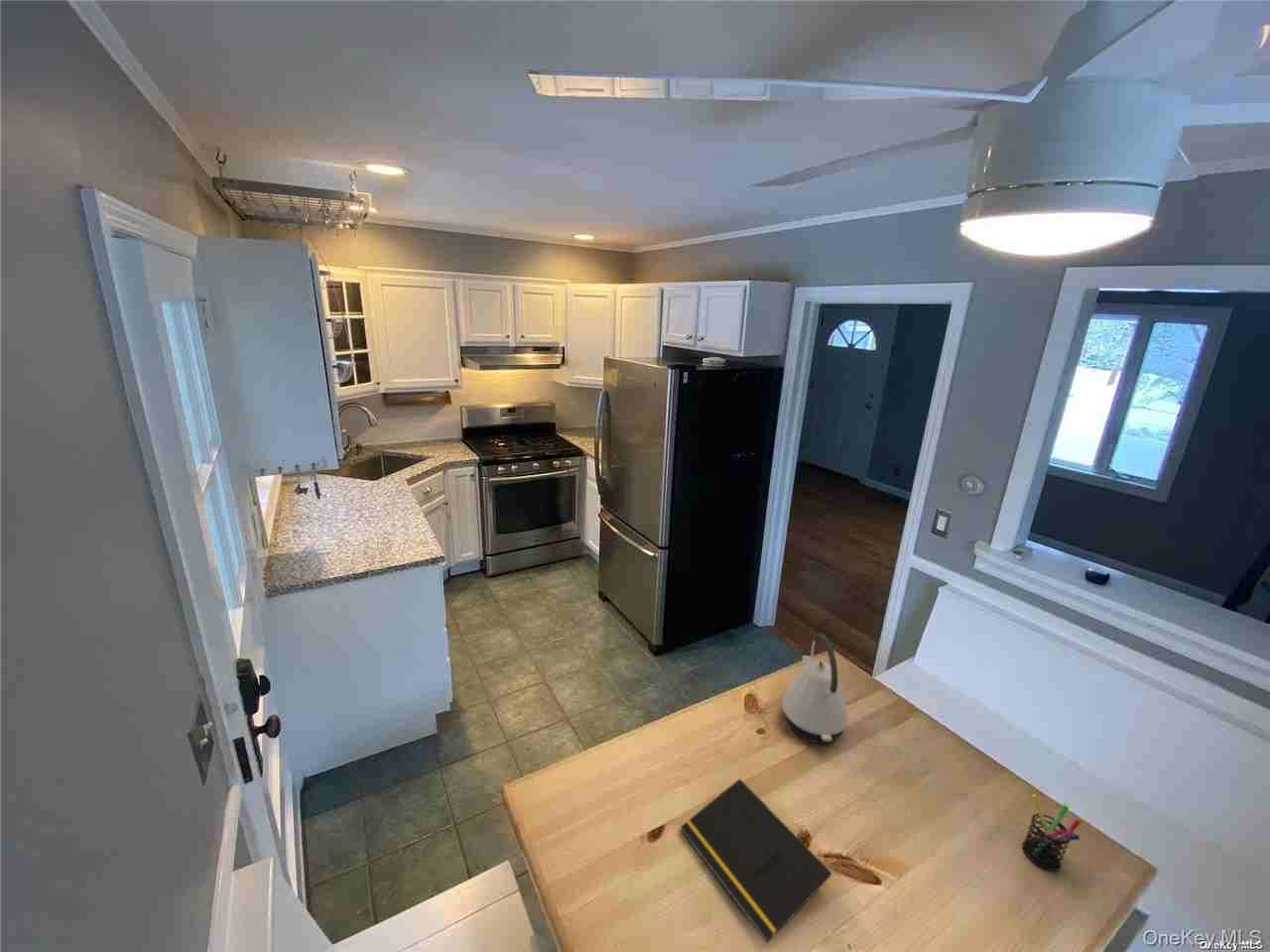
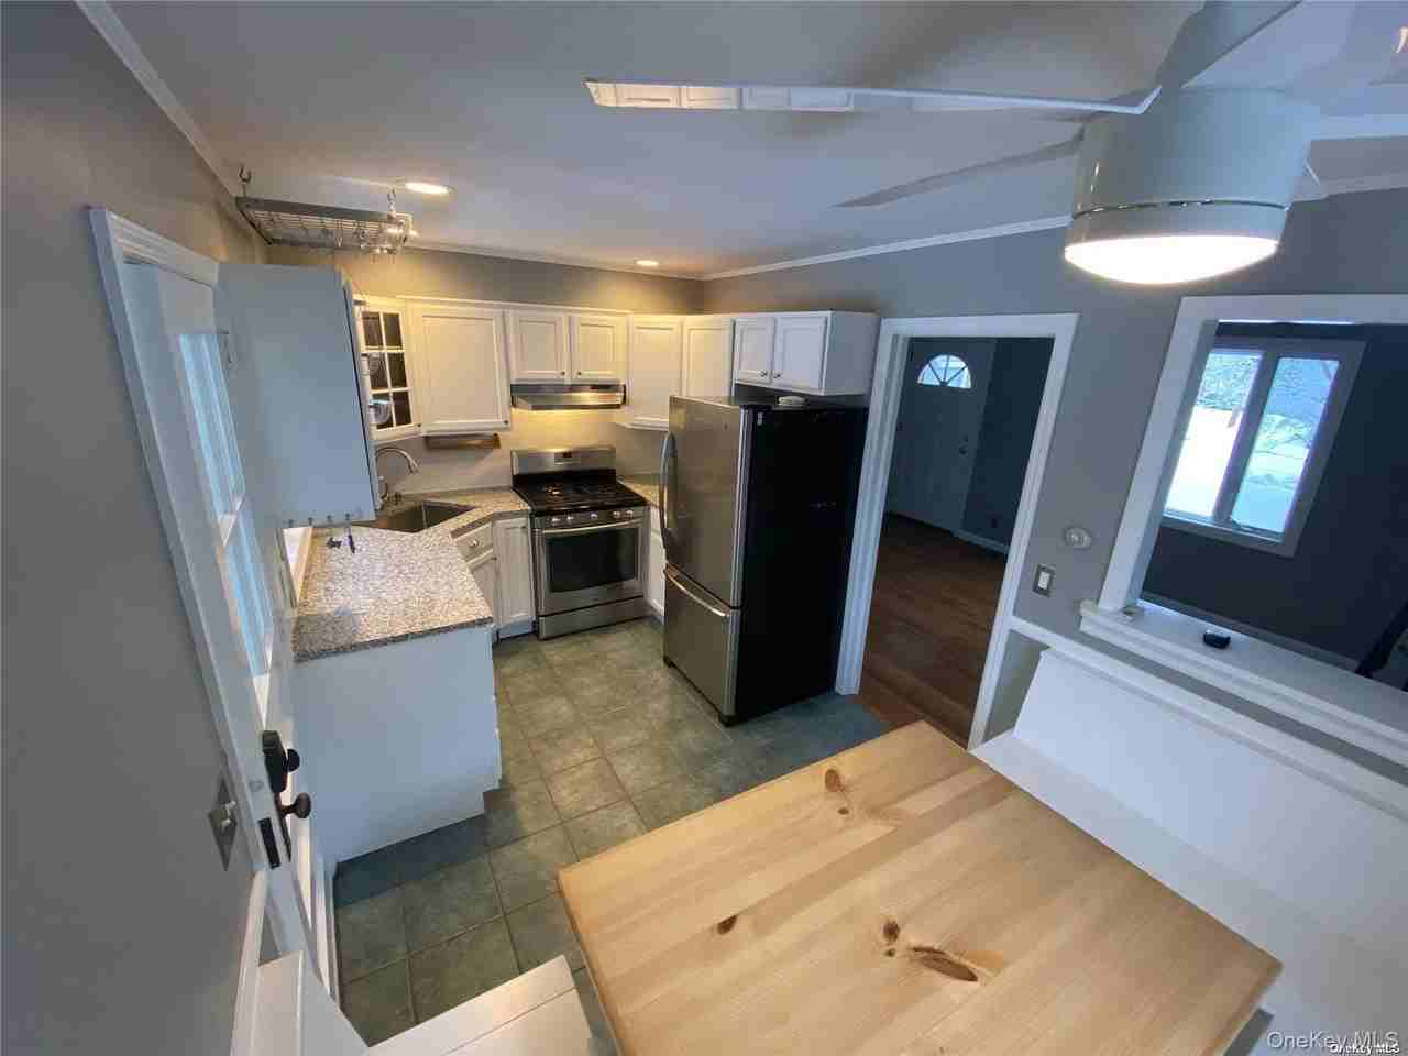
- pen holder (1053, 831)
- notepad (751, 850)
- kettle (818, 680)
